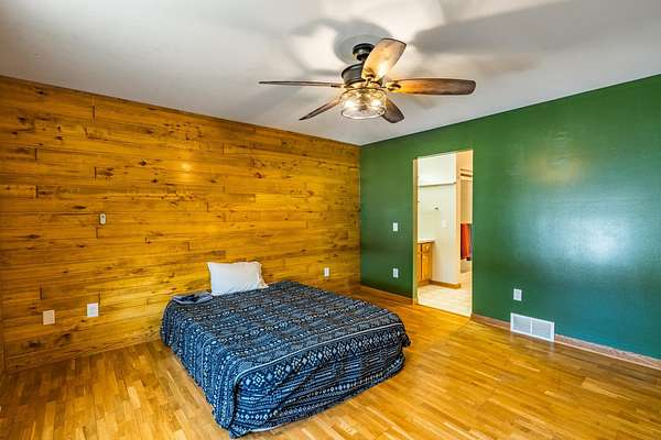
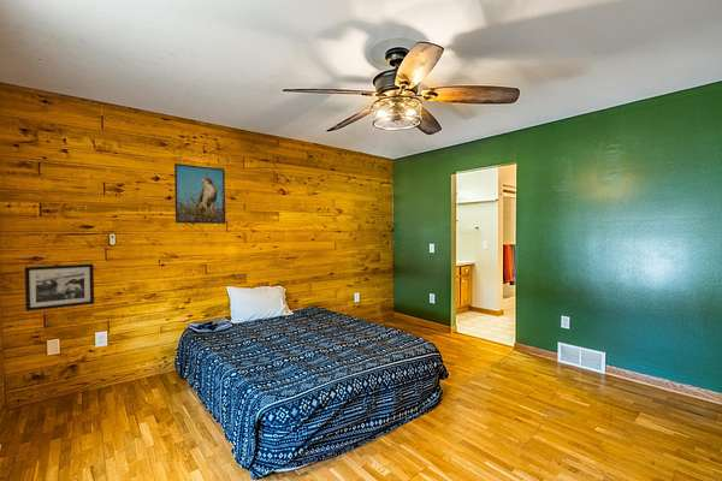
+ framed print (201, 195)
+ picture frame (60, 286)
